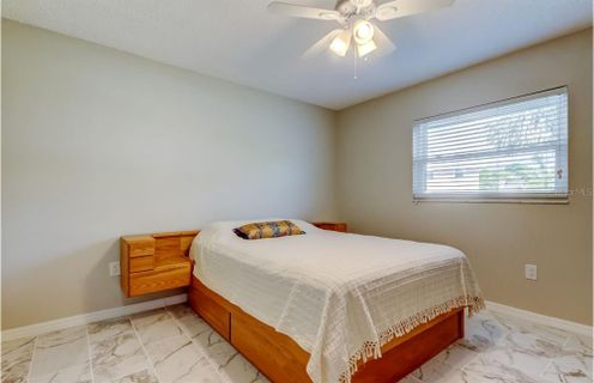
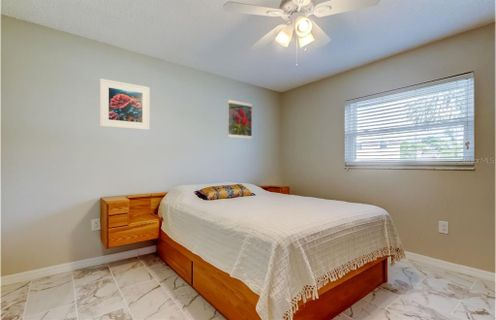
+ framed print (239, 120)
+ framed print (126, 105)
